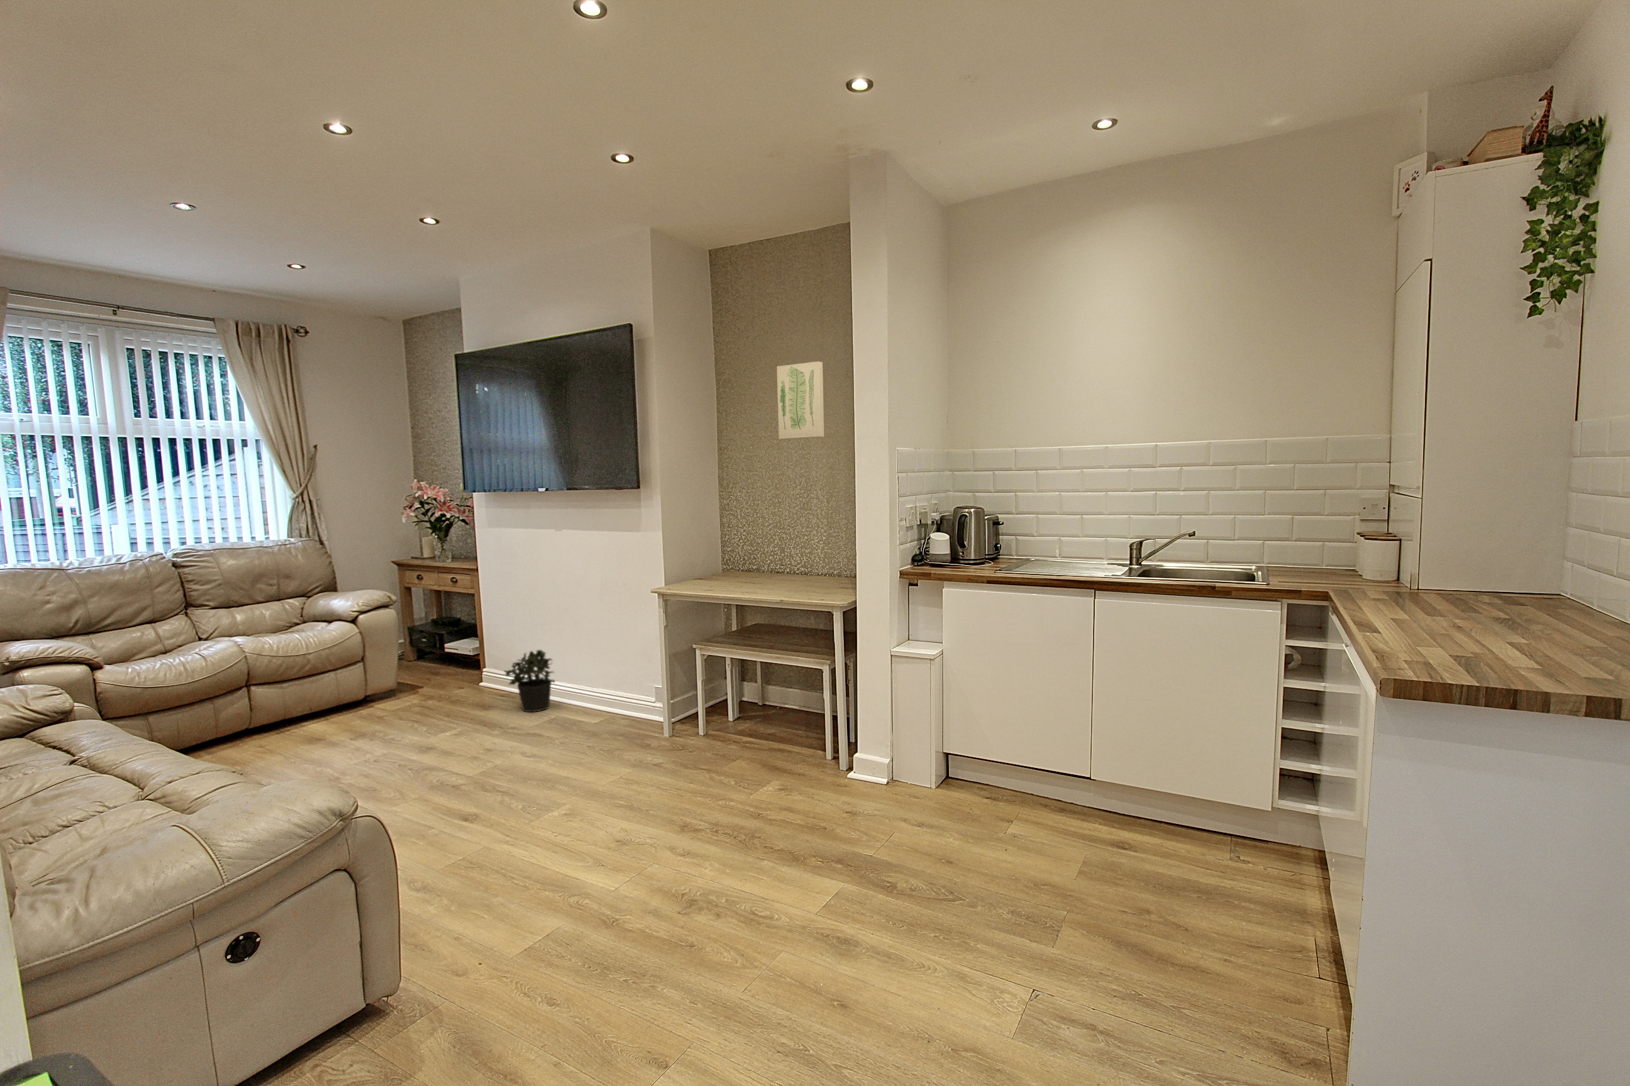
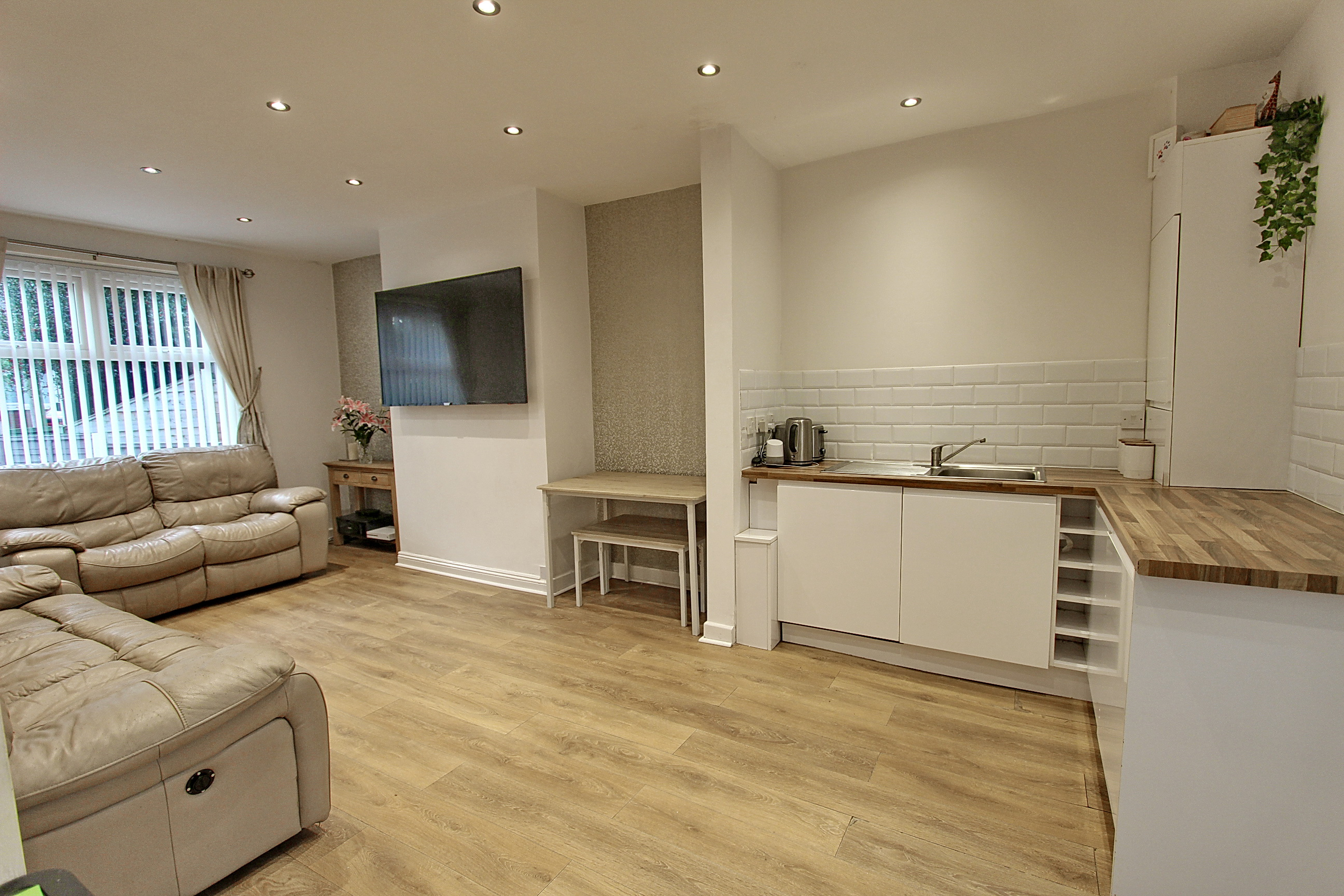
- wall art (800, 401)
- potted plant (535, 679)
